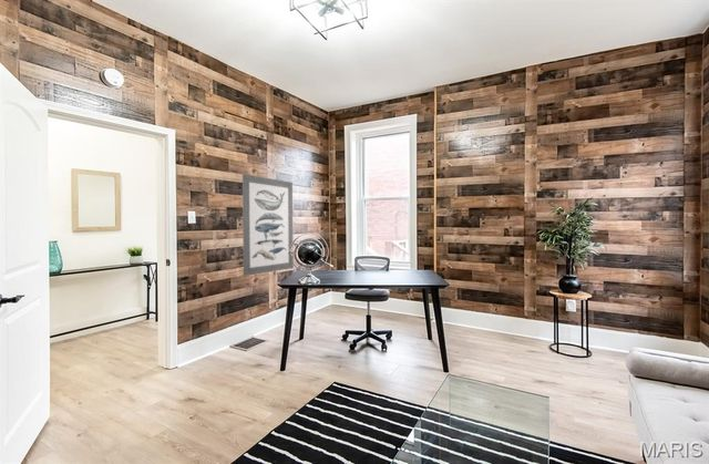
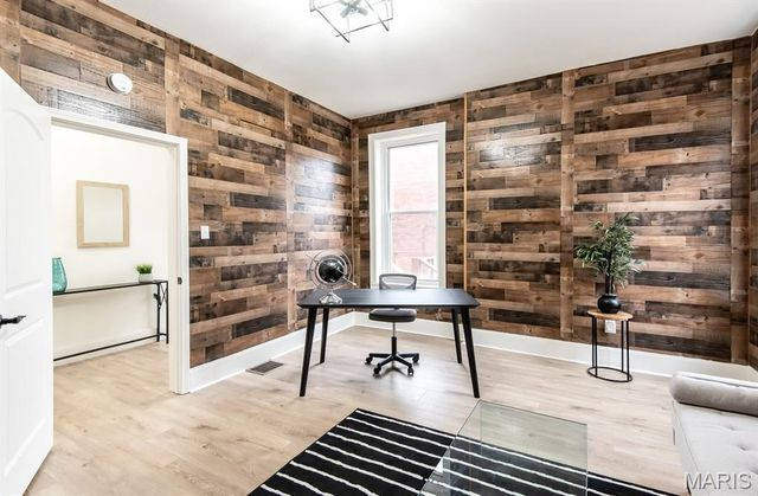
- wall art (269, 225)
